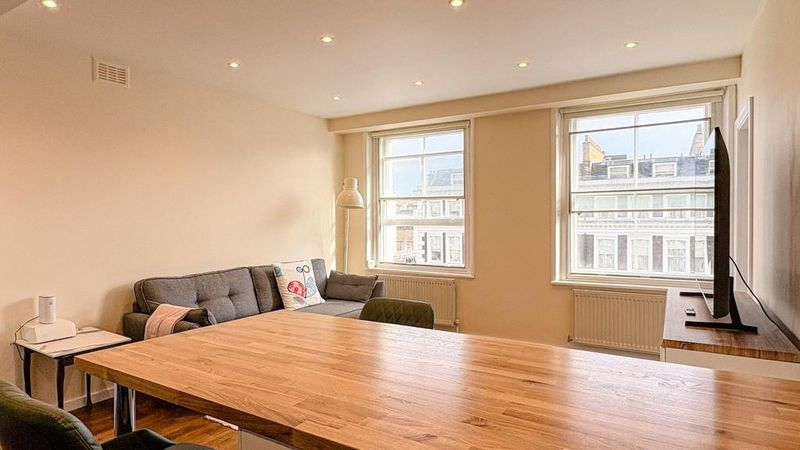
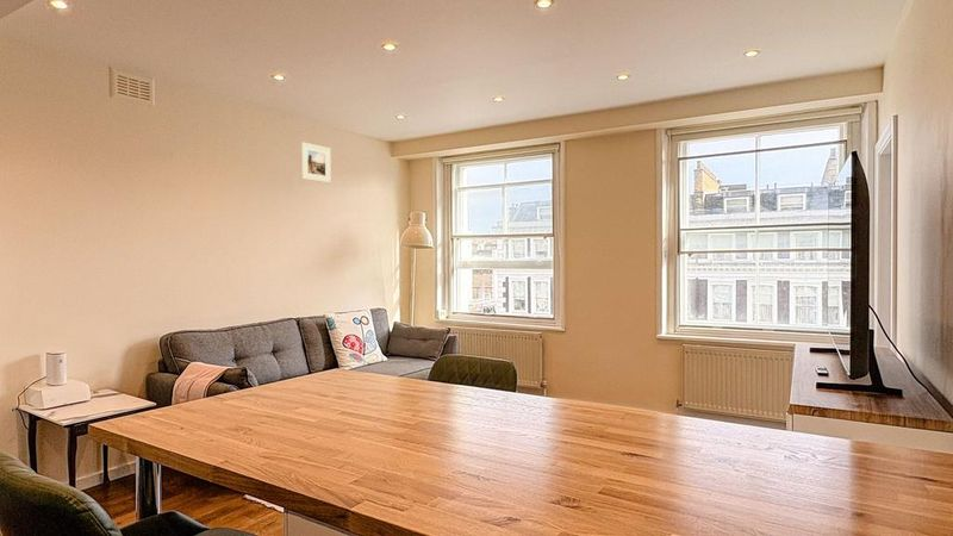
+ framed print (316, 163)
